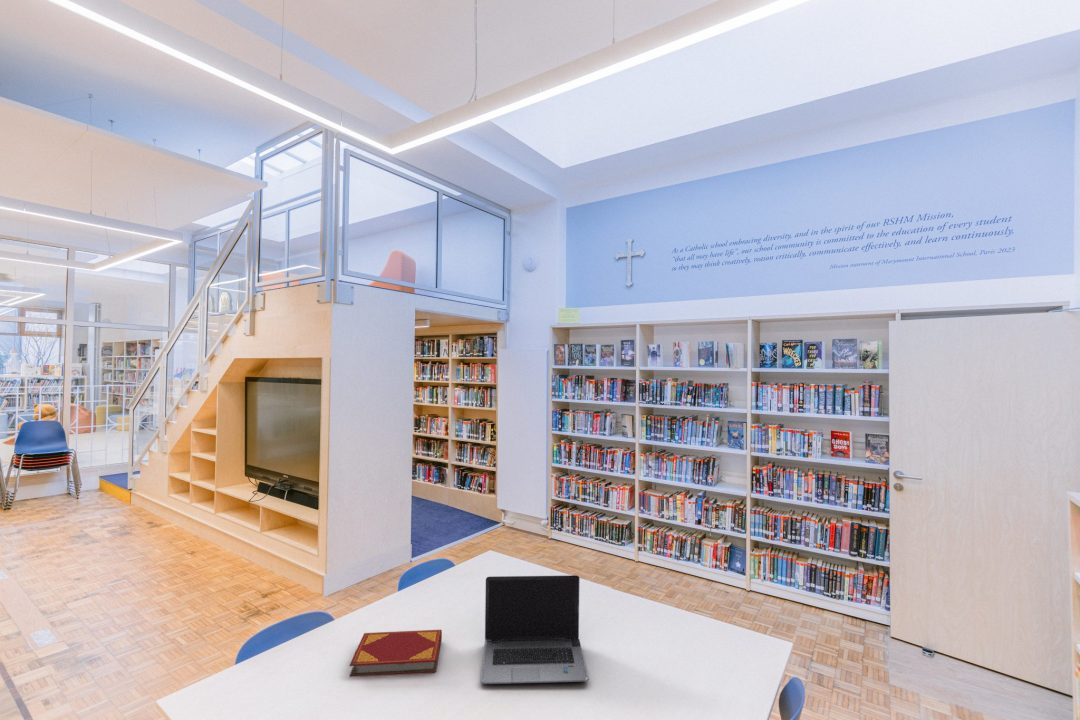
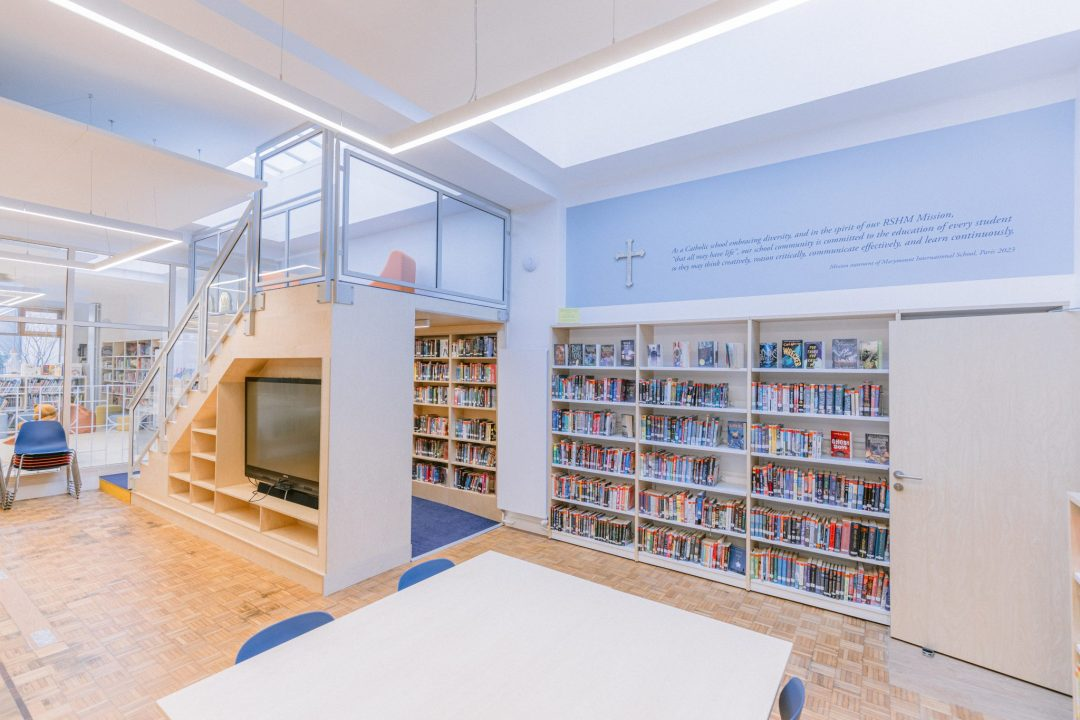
- hardback book (398, 651)
- laptop computer (533, 627)
